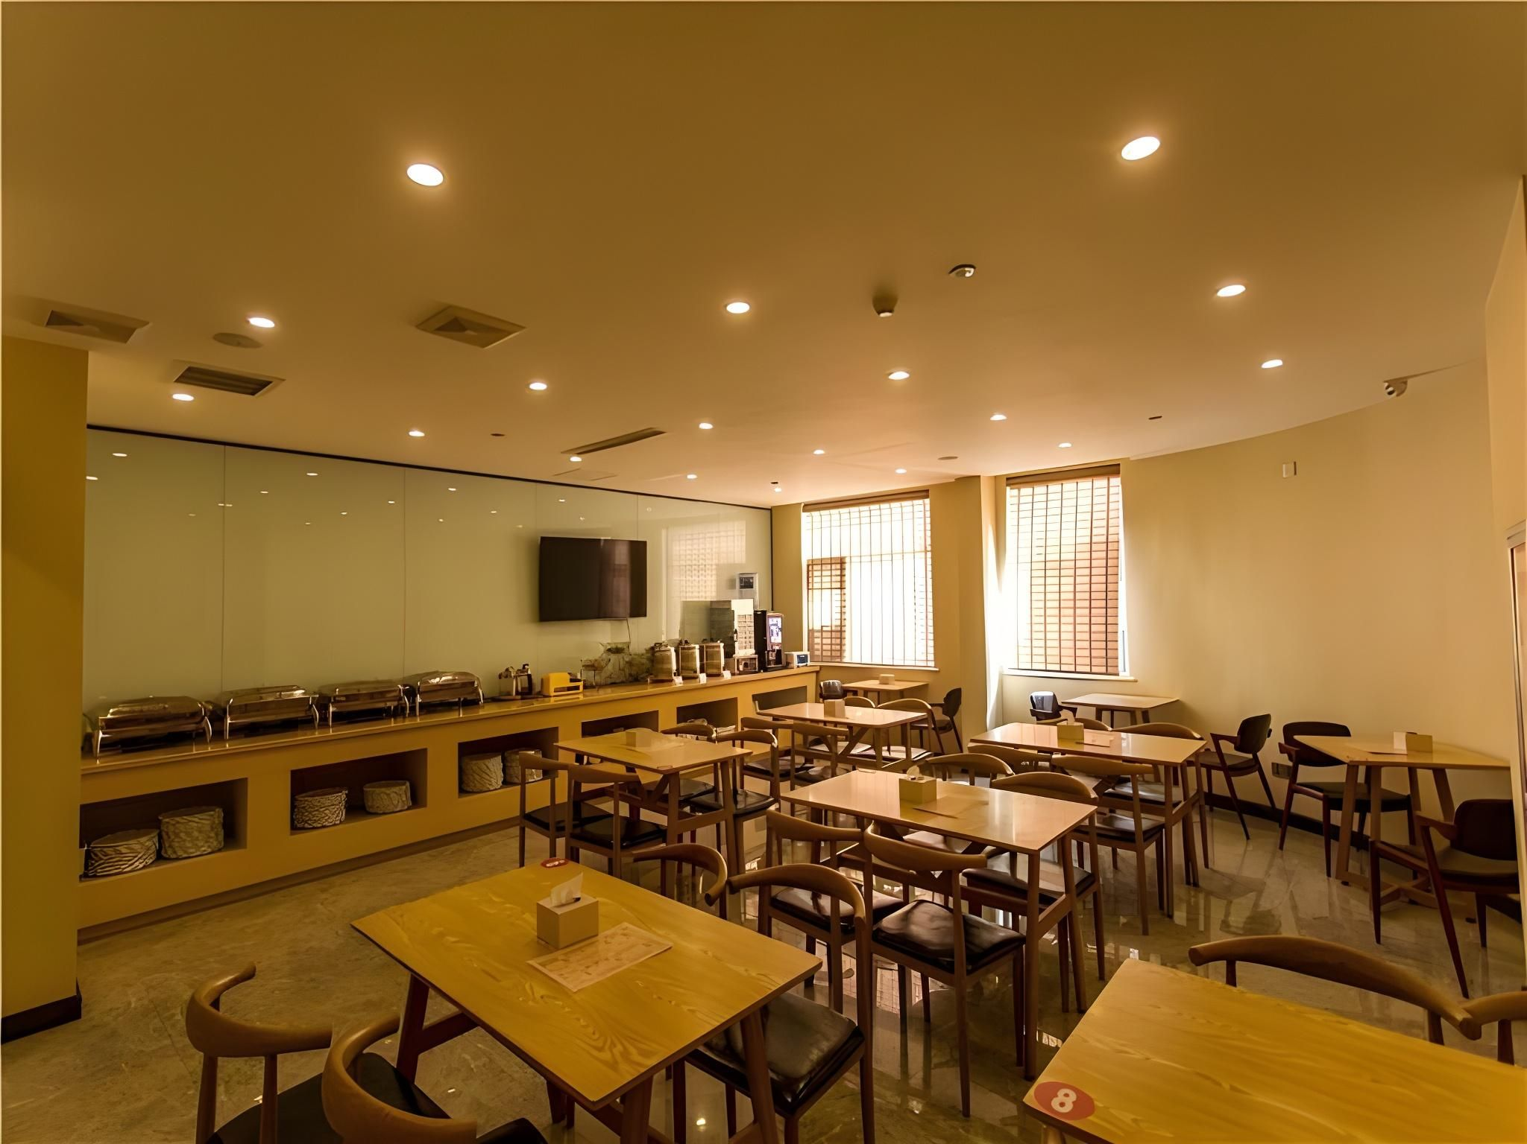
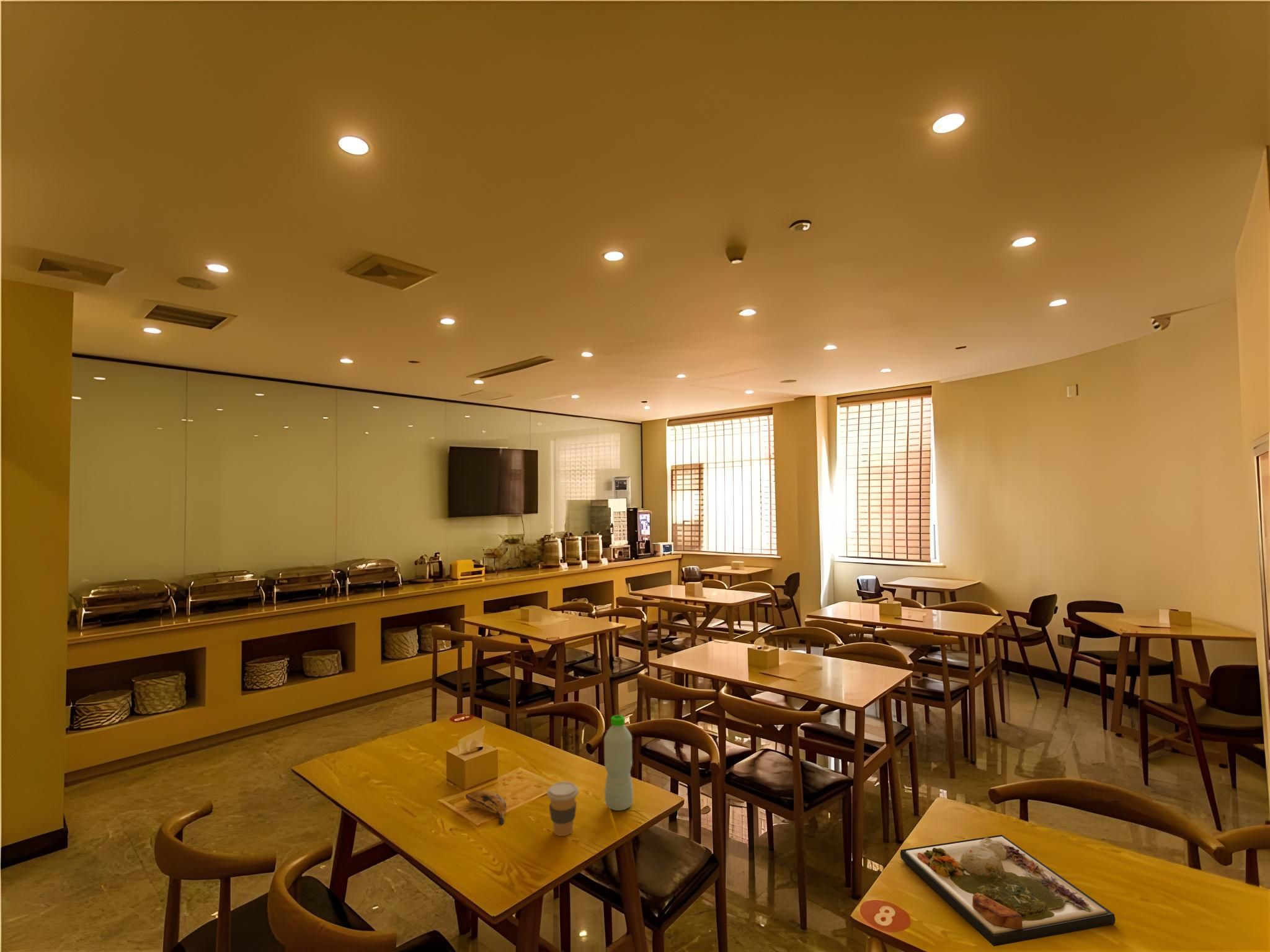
+ water bottle (618, 761)
+ coffee cup (563, 809)
+ banana (489, 803)
+ dinner plate (998, 876)
